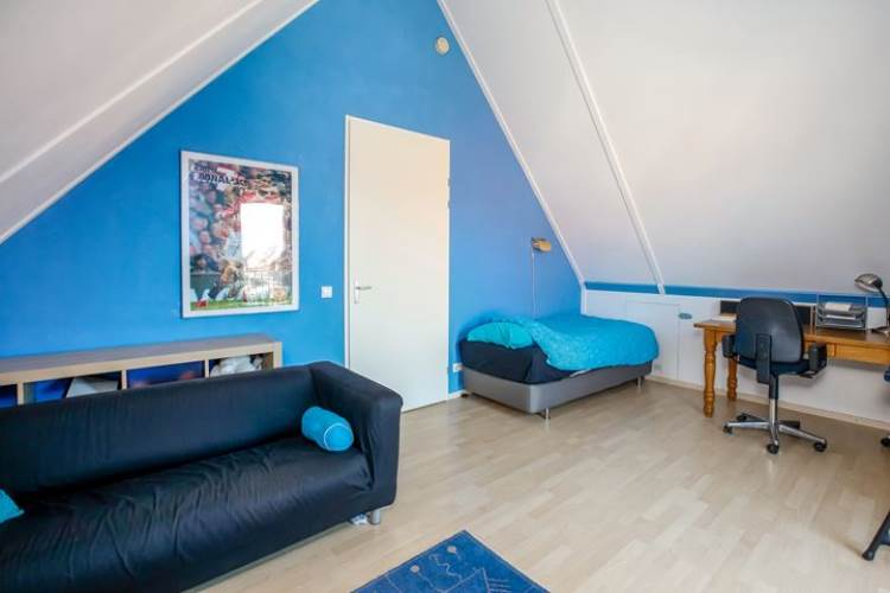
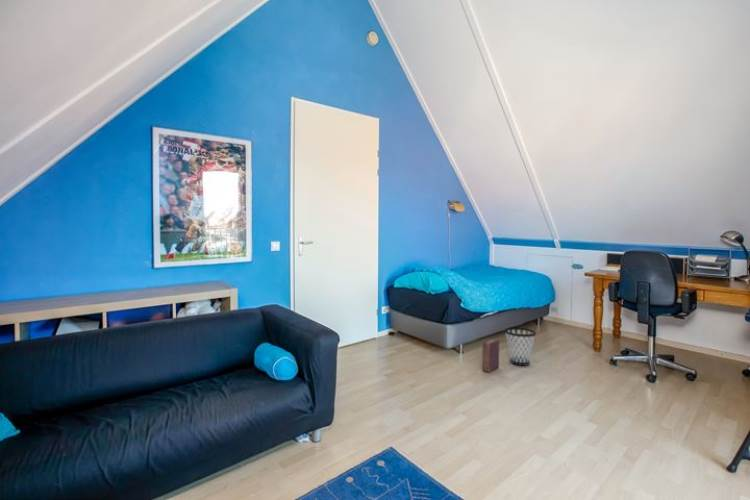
+ wastebasket (519, 346)
+ book (490, 355)
